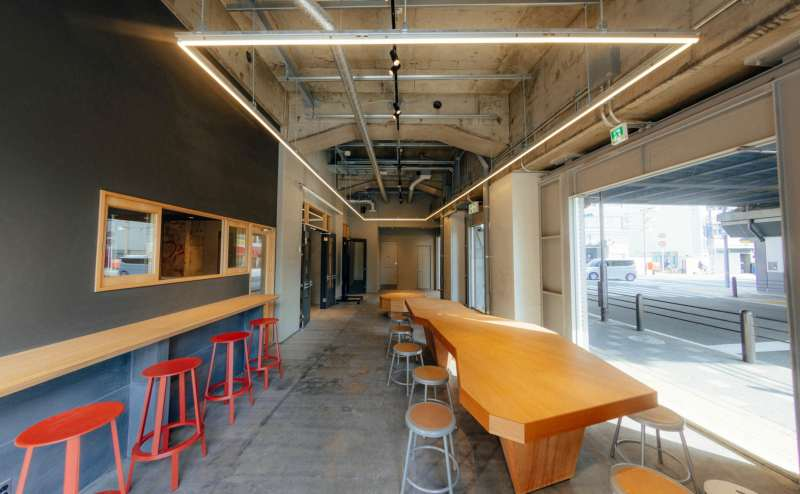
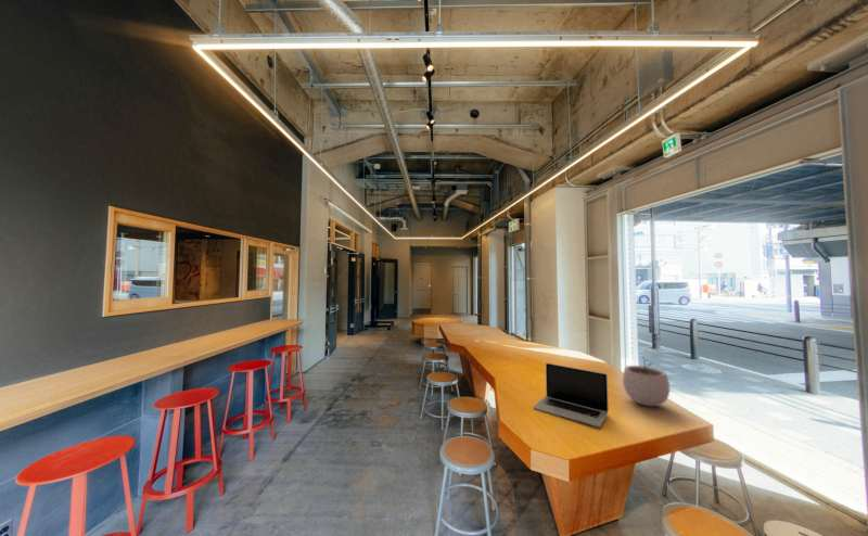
+ plant pot (644, 379)
+ laptop (570, 391)
